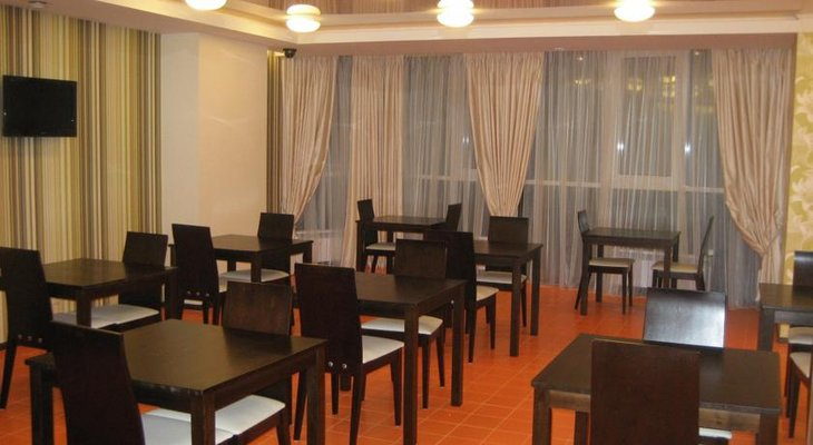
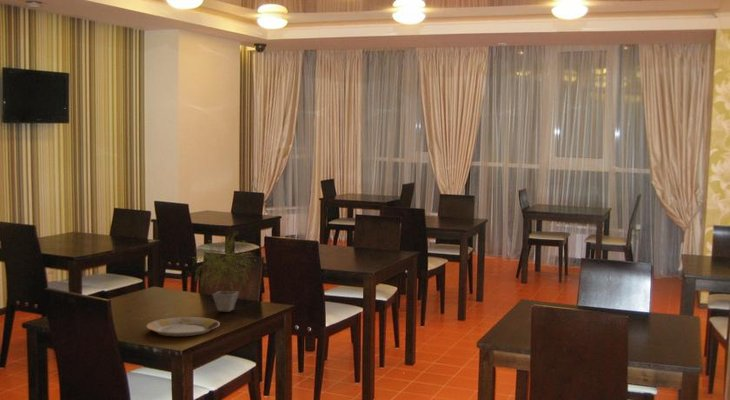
+ plate (183, 327)
+ potted plant (222, 269)
